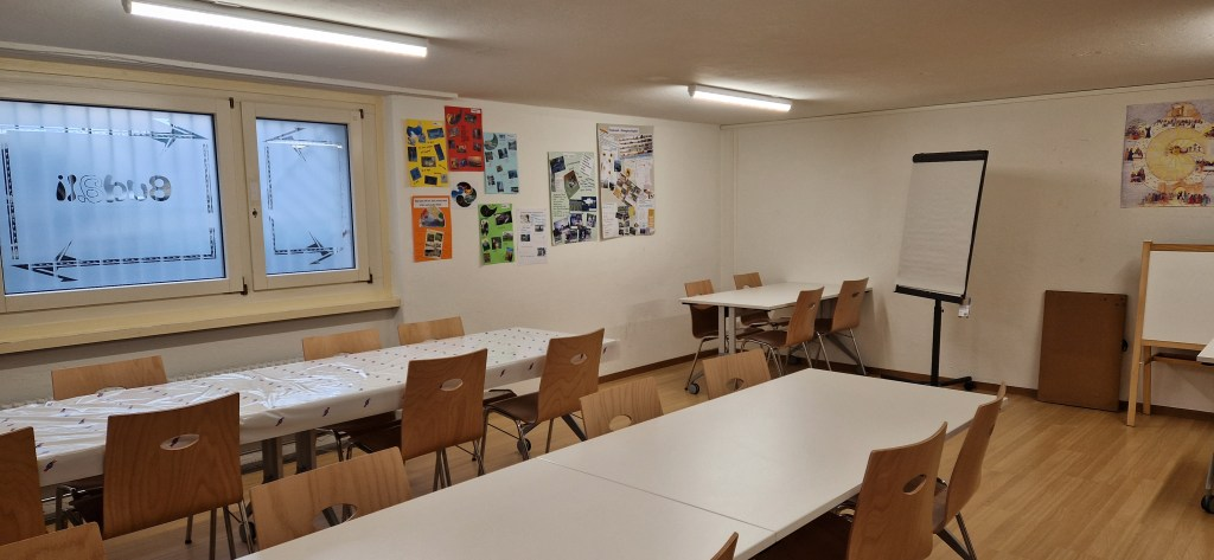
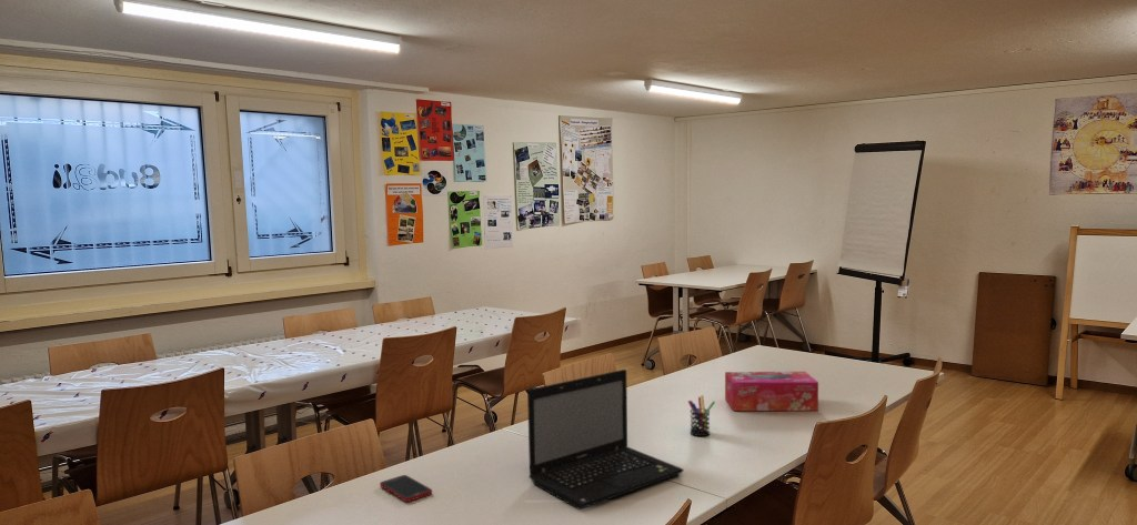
+ tissue box (769, 390)
+ laptop (605, 433)
+ cell phone (405, 487)
+ pen holder (702, 414)
